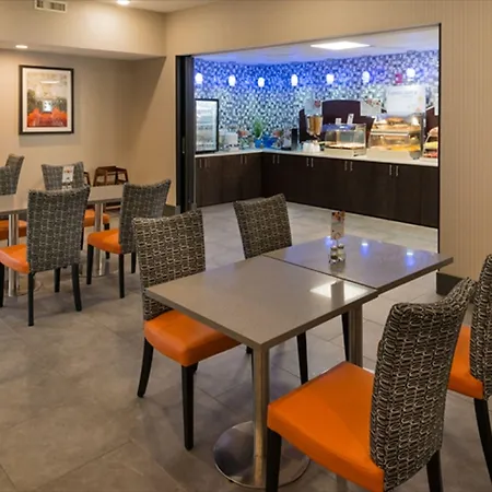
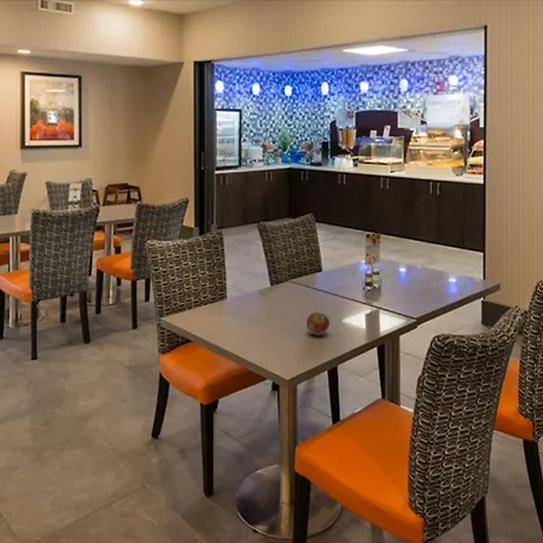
+ fruit (317, 323)
